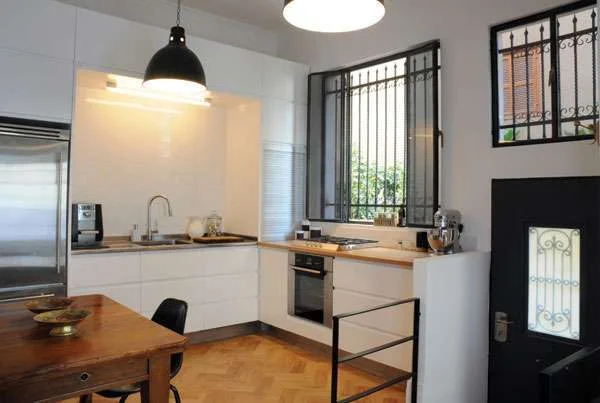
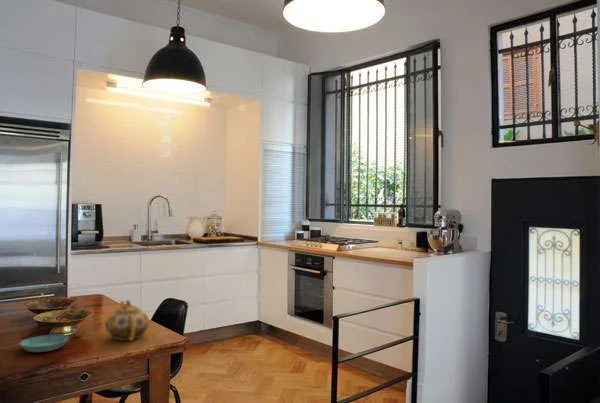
+ teapot (127, 318)
+ saucer (44, 343)
